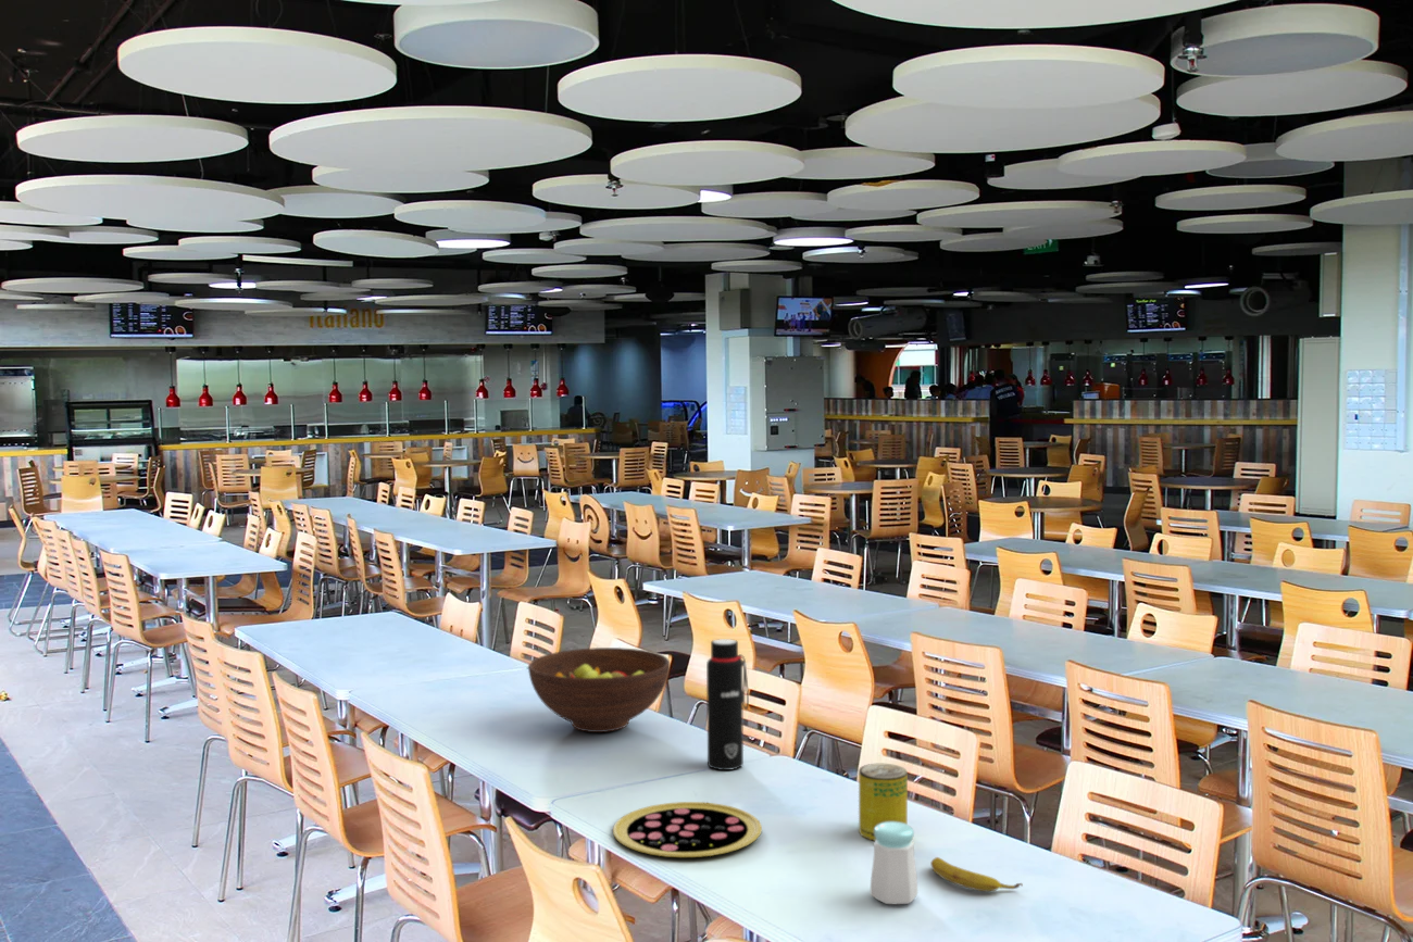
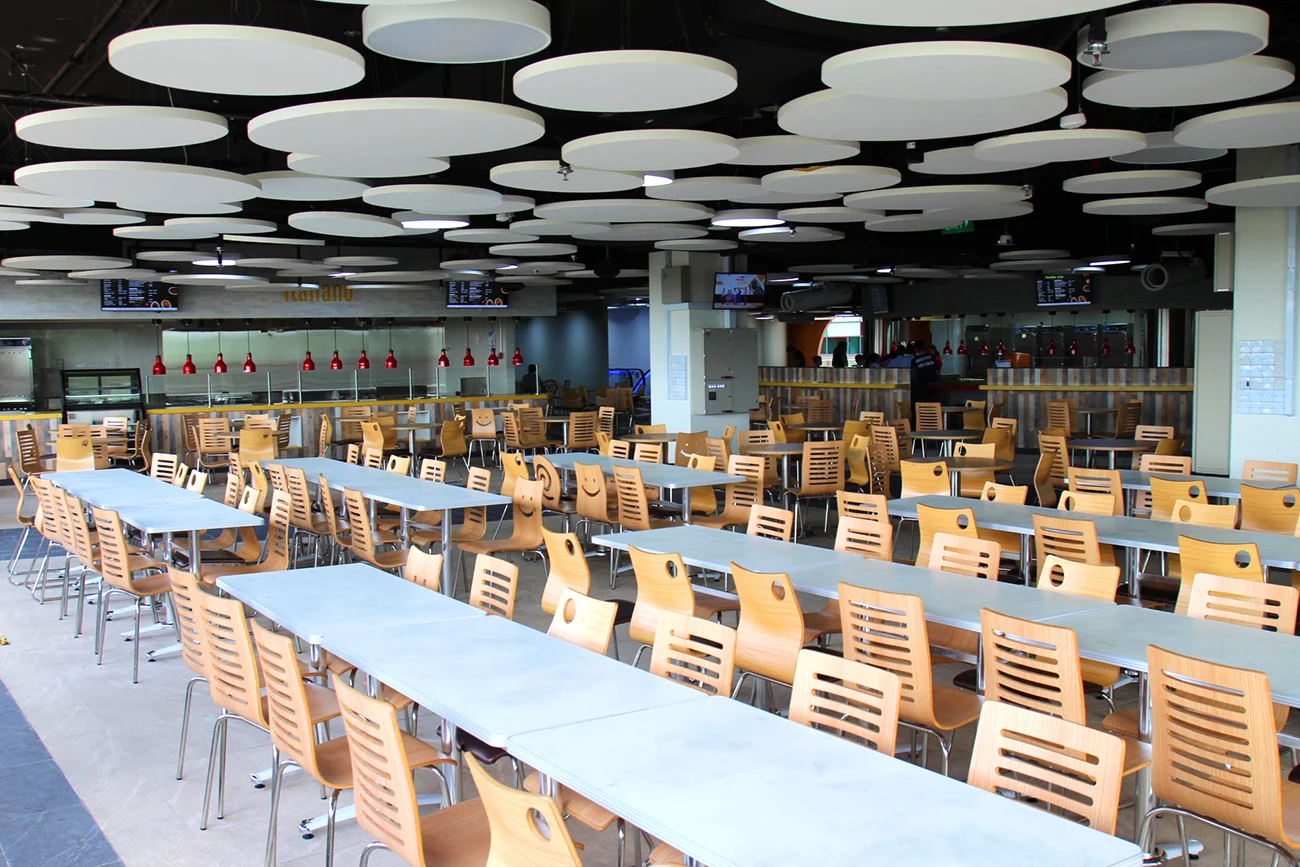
- salt shaker (893, 862)
- beverage can (883, 802)
- fruit bowl (600, 694)
- pizza (687, 829)
- water bottle (728, 703)
- banana (970, 871)
